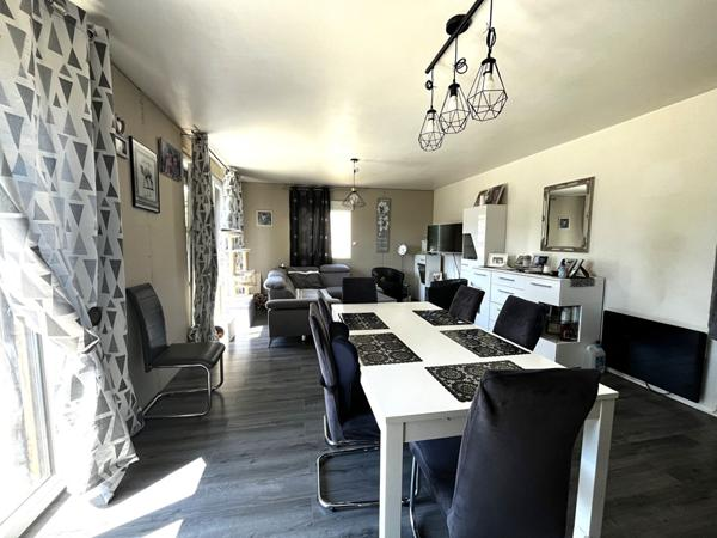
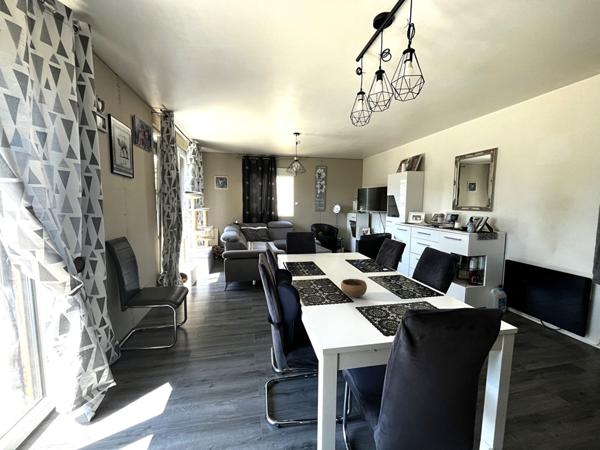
+ bowl (353, 288)
